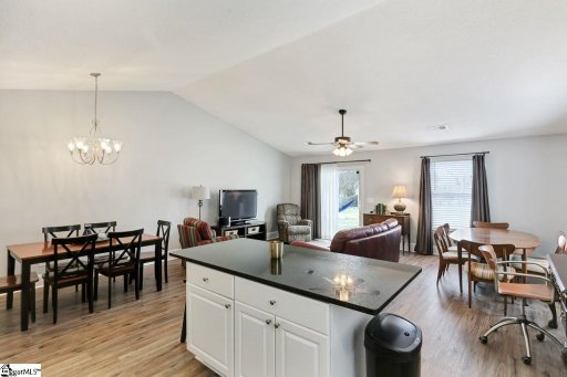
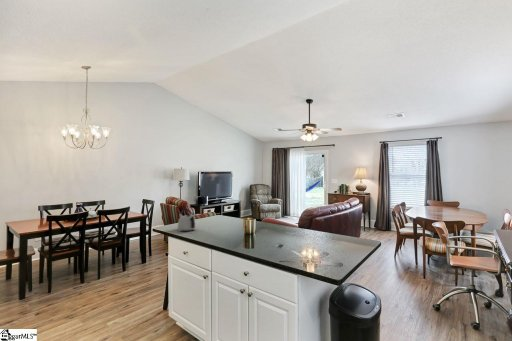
+ kettle (186, 218)
